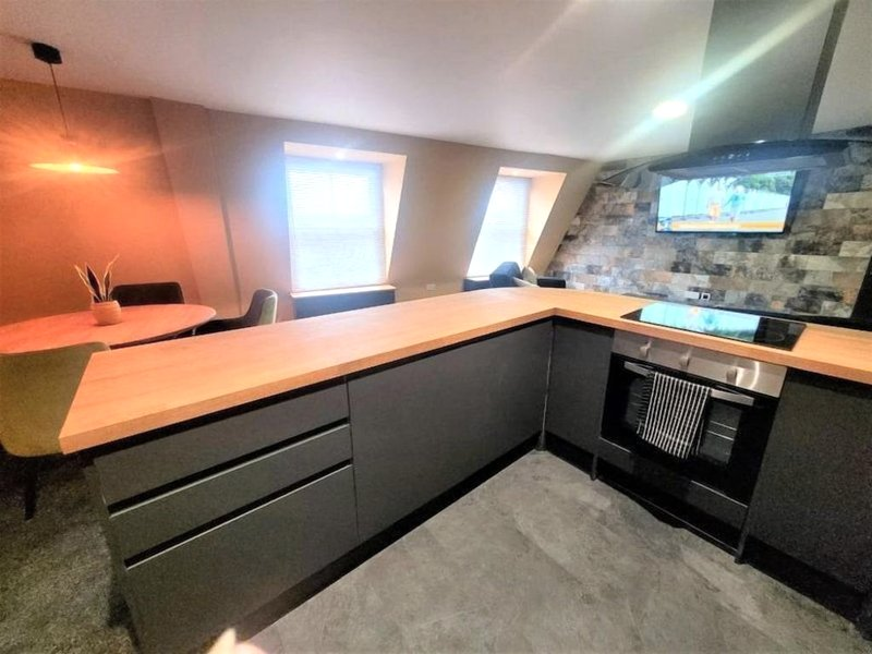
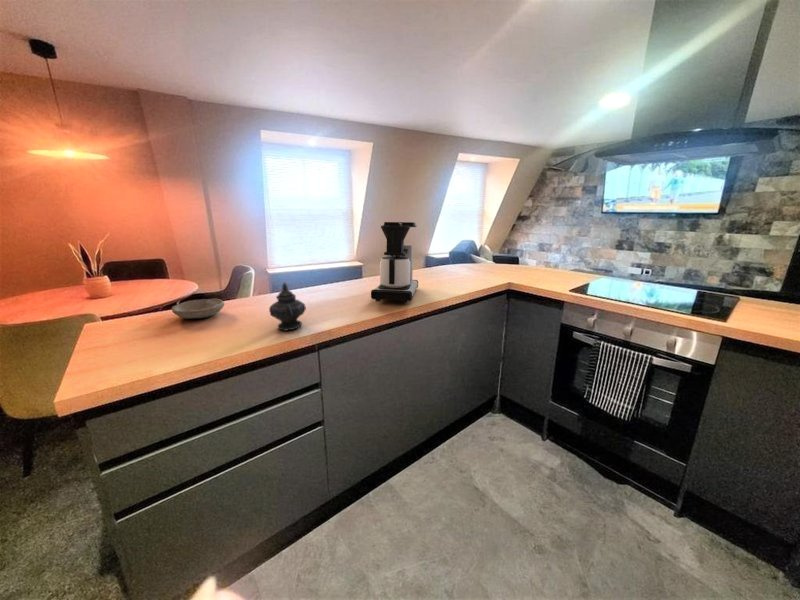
+ bowl (199, 309)
+ coffee maker (396, 259)
+ teapot (287, 305)
